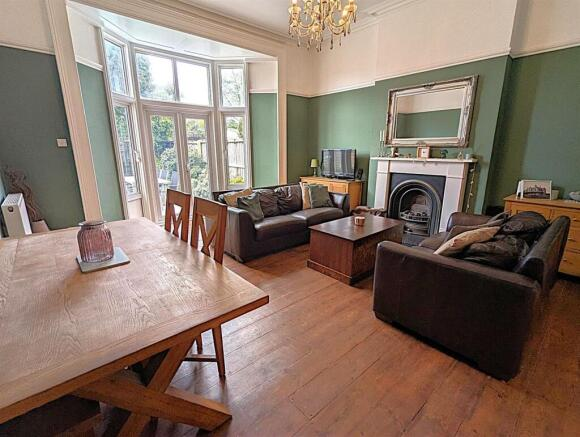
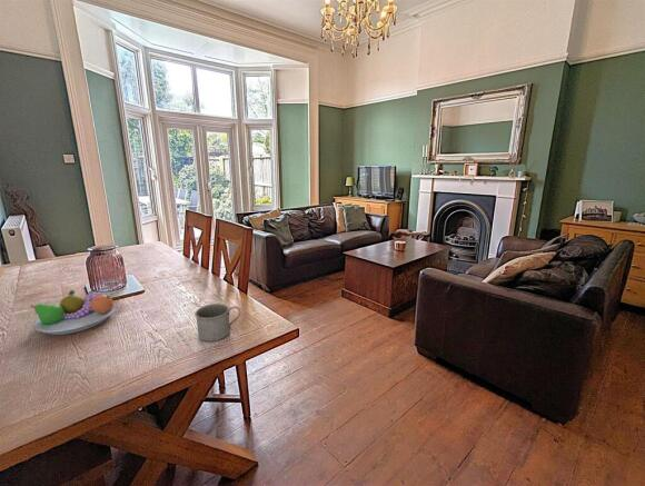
+ mug (216, 320)
+ fruit bowl (73, 308)
